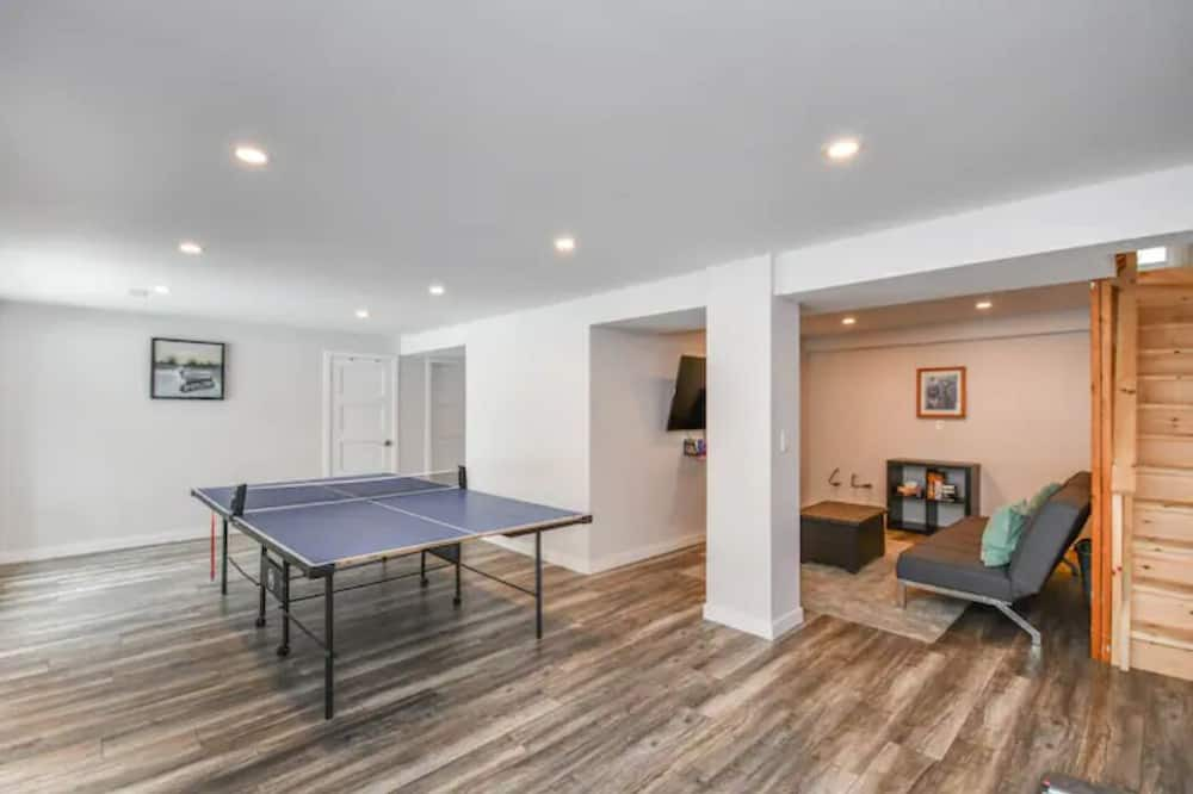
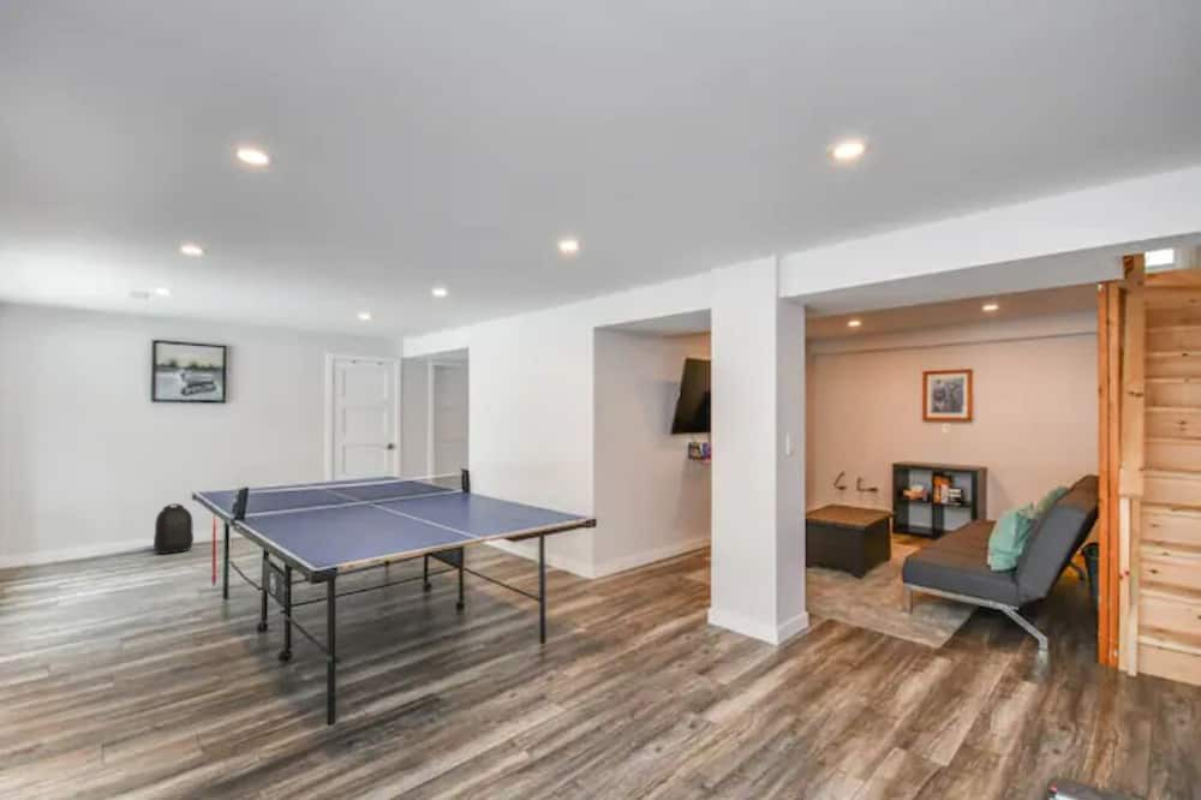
+ backpack (173, 527)
